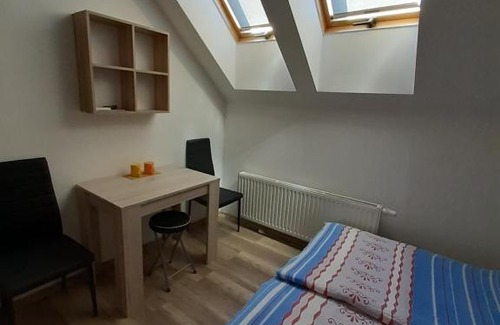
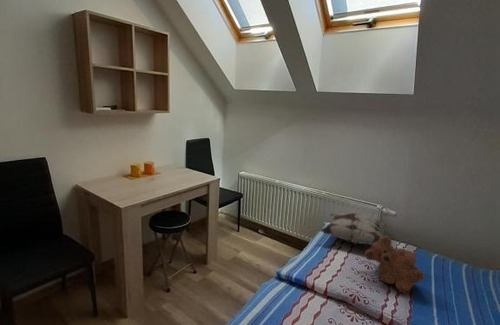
+ decorative pillow (354, 227)
+ teddy bear (393, 261)
